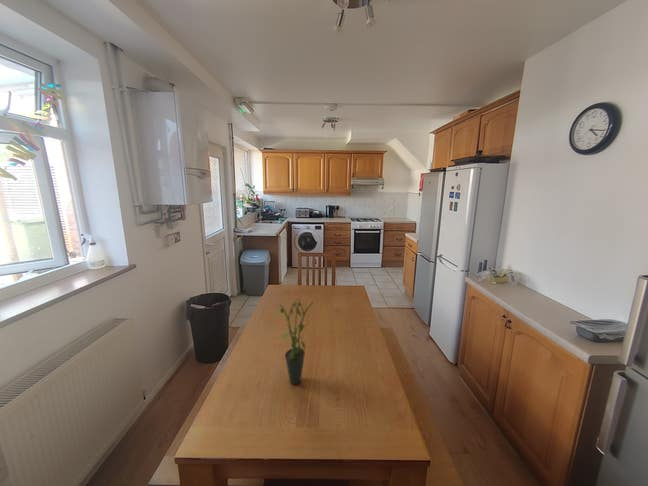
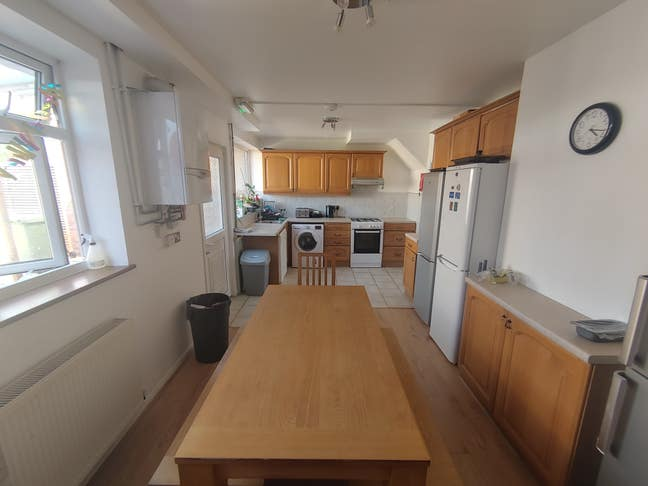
- potted plant (299, 340)
